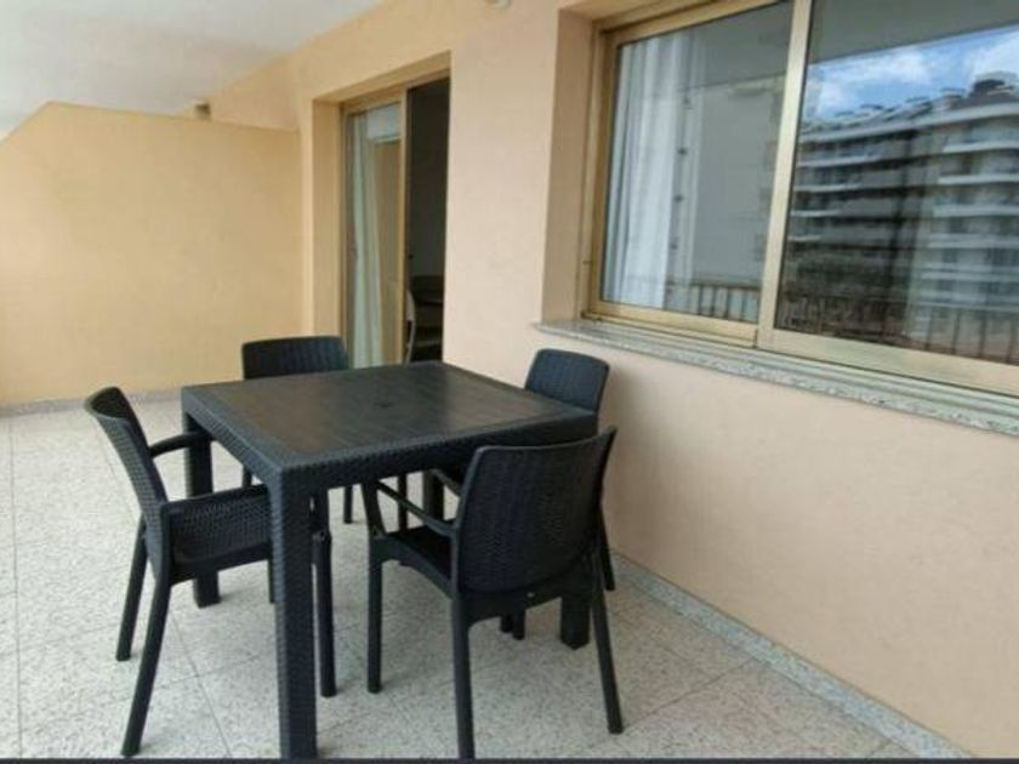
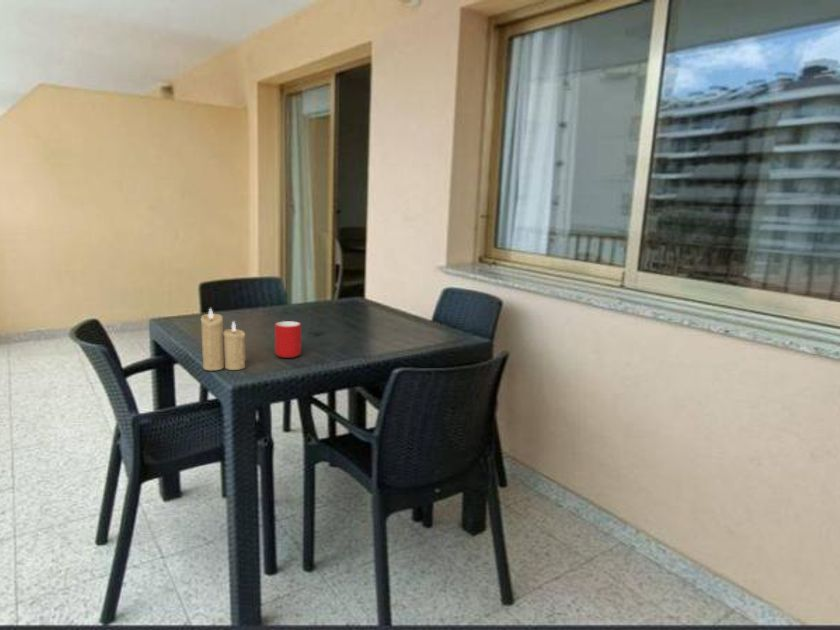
+ candle (224, 338)
+ cup (287, 338)
